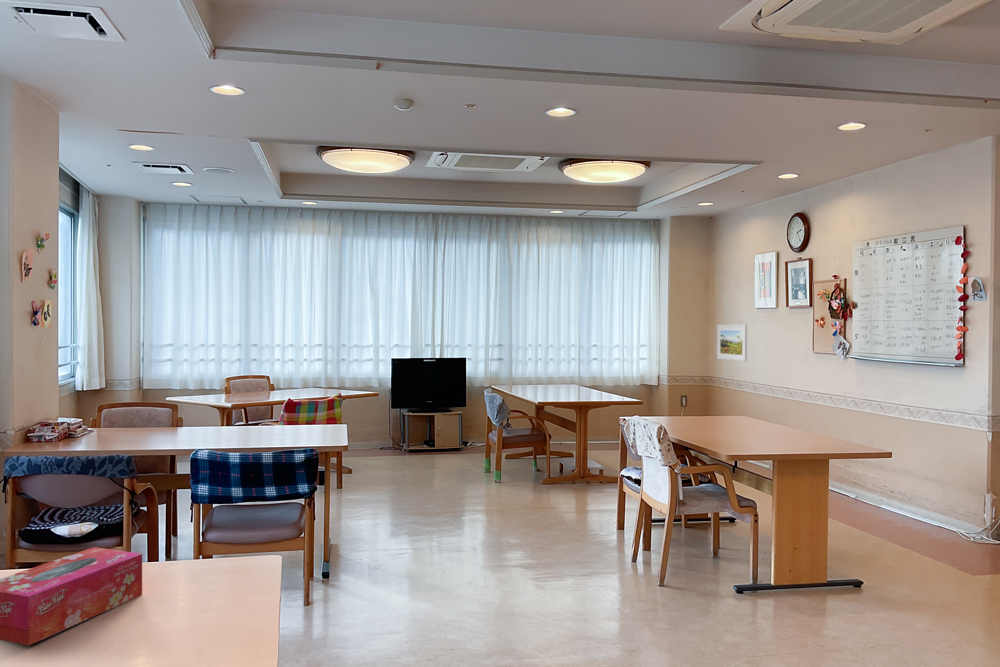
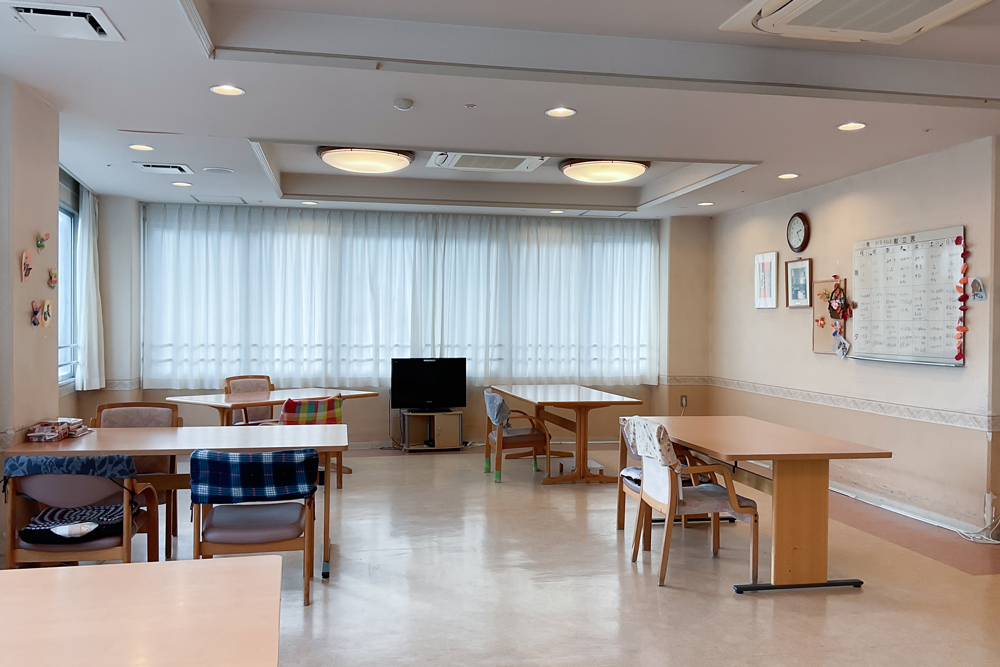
- tissue box (64, 591)
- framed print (731, 342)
